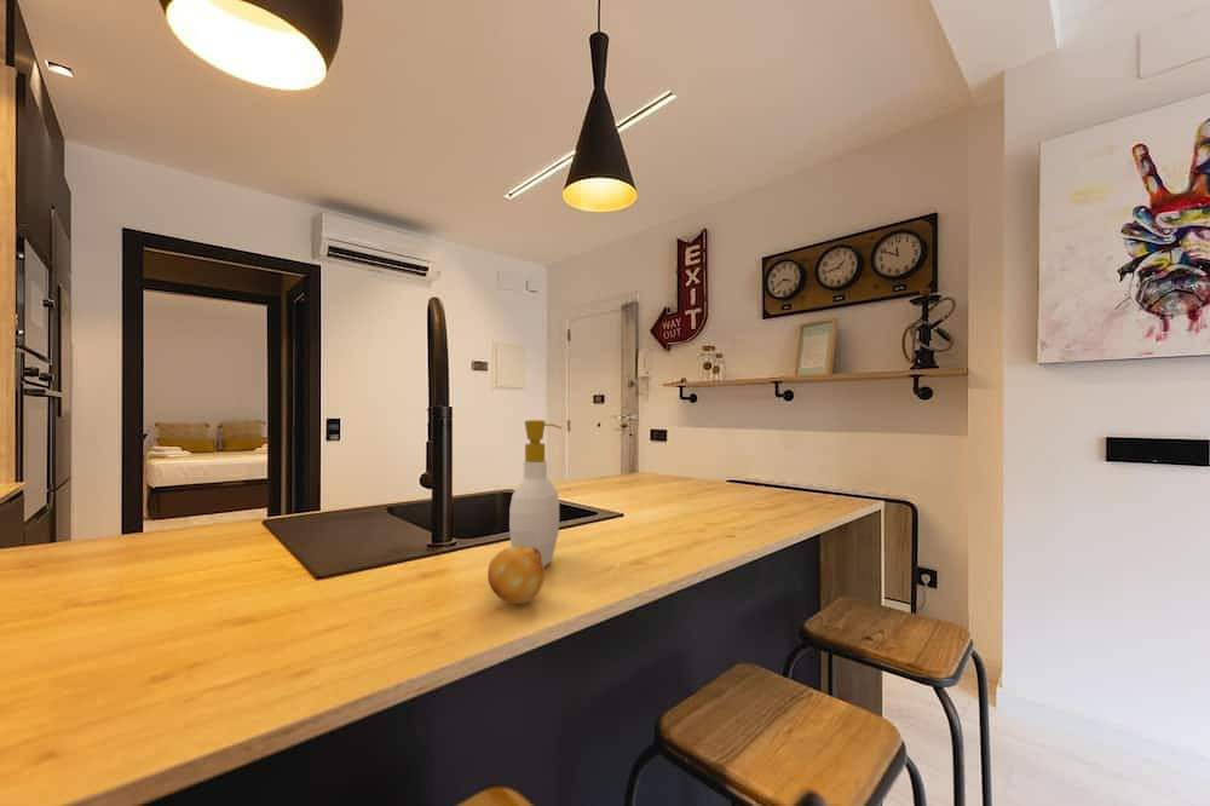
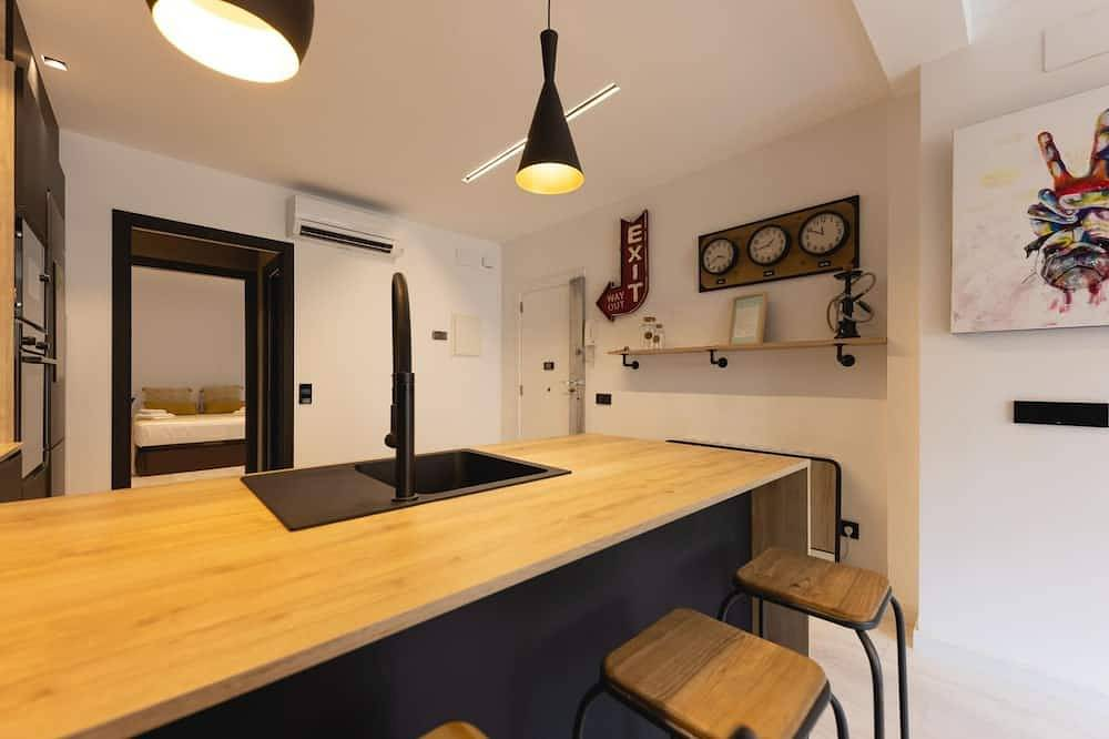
- soap bottle (537, 491)
- fruit (515, 574)
